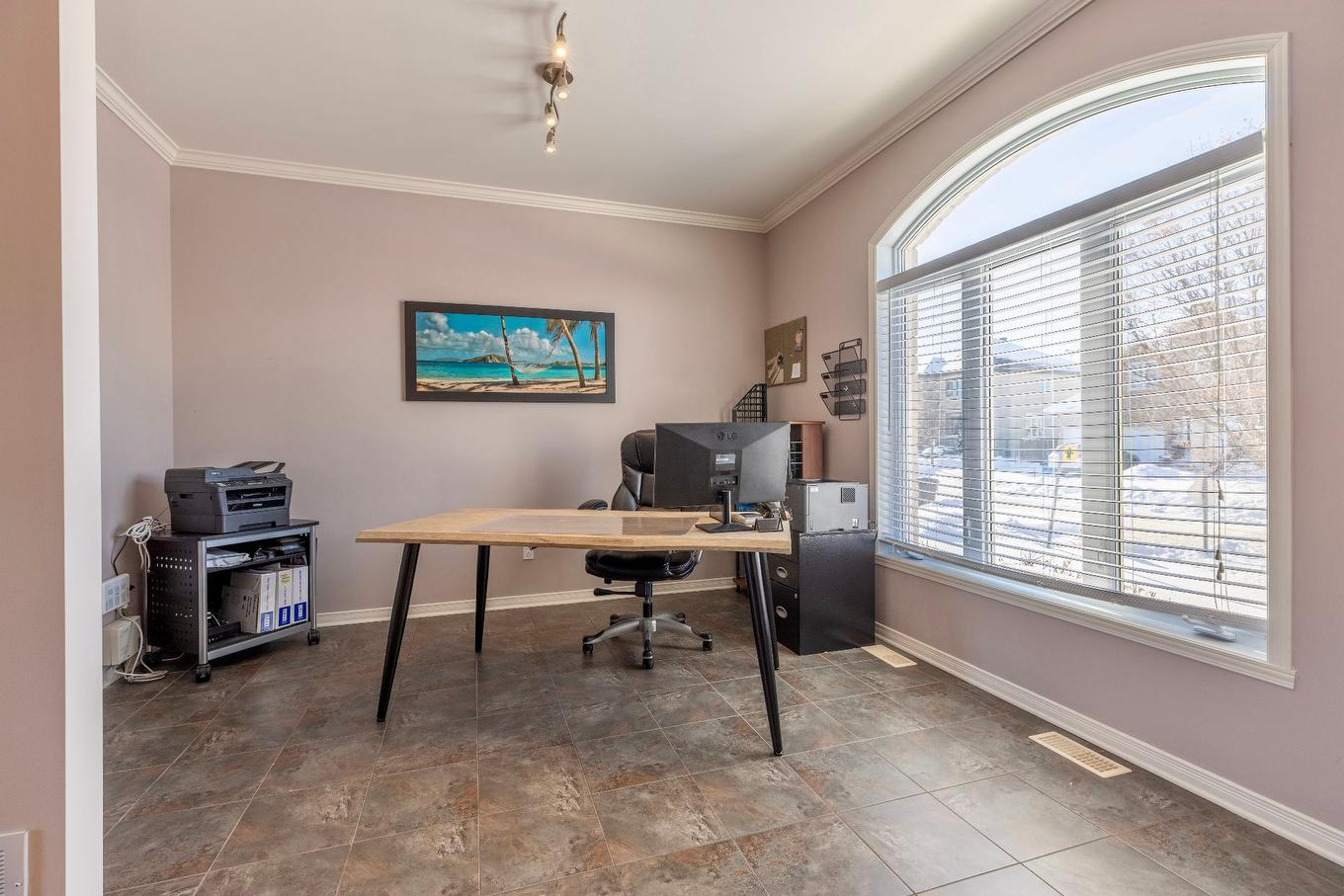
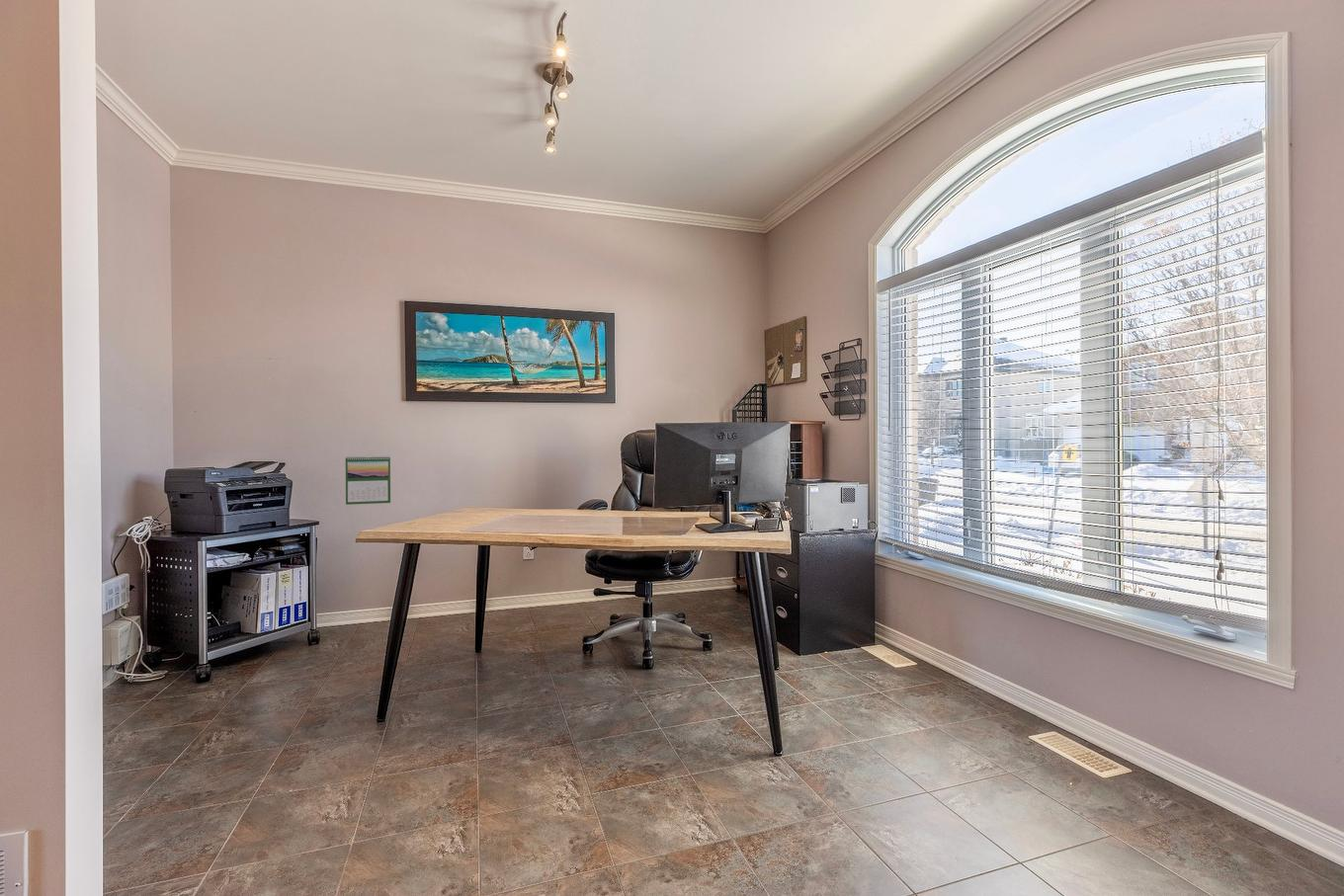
+ calendar (368, 479)
